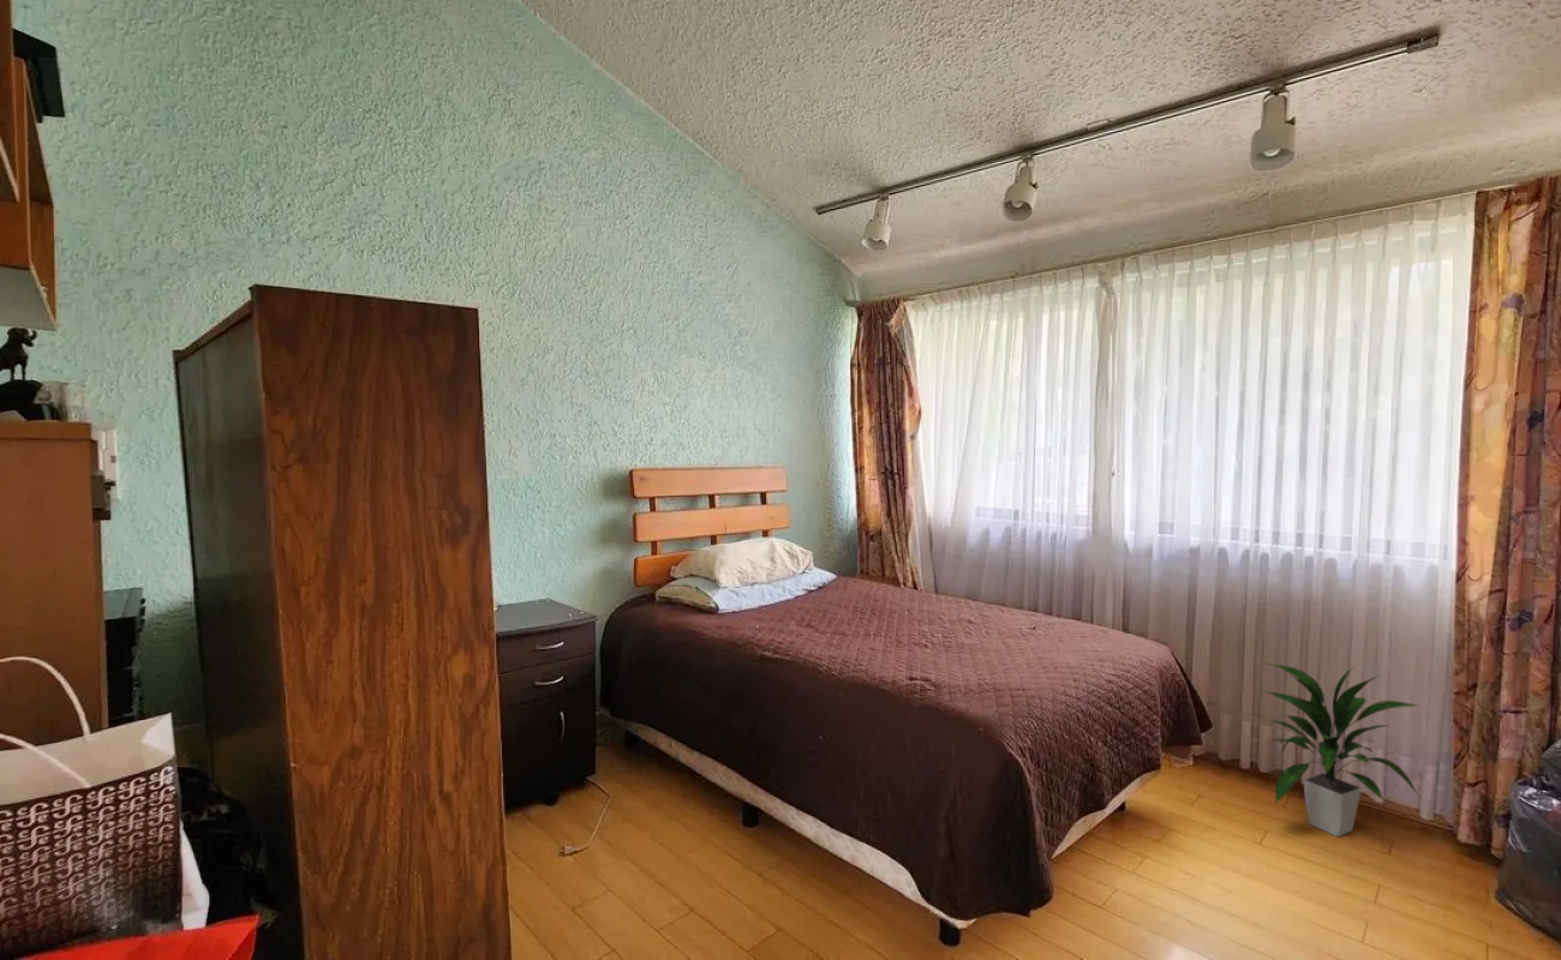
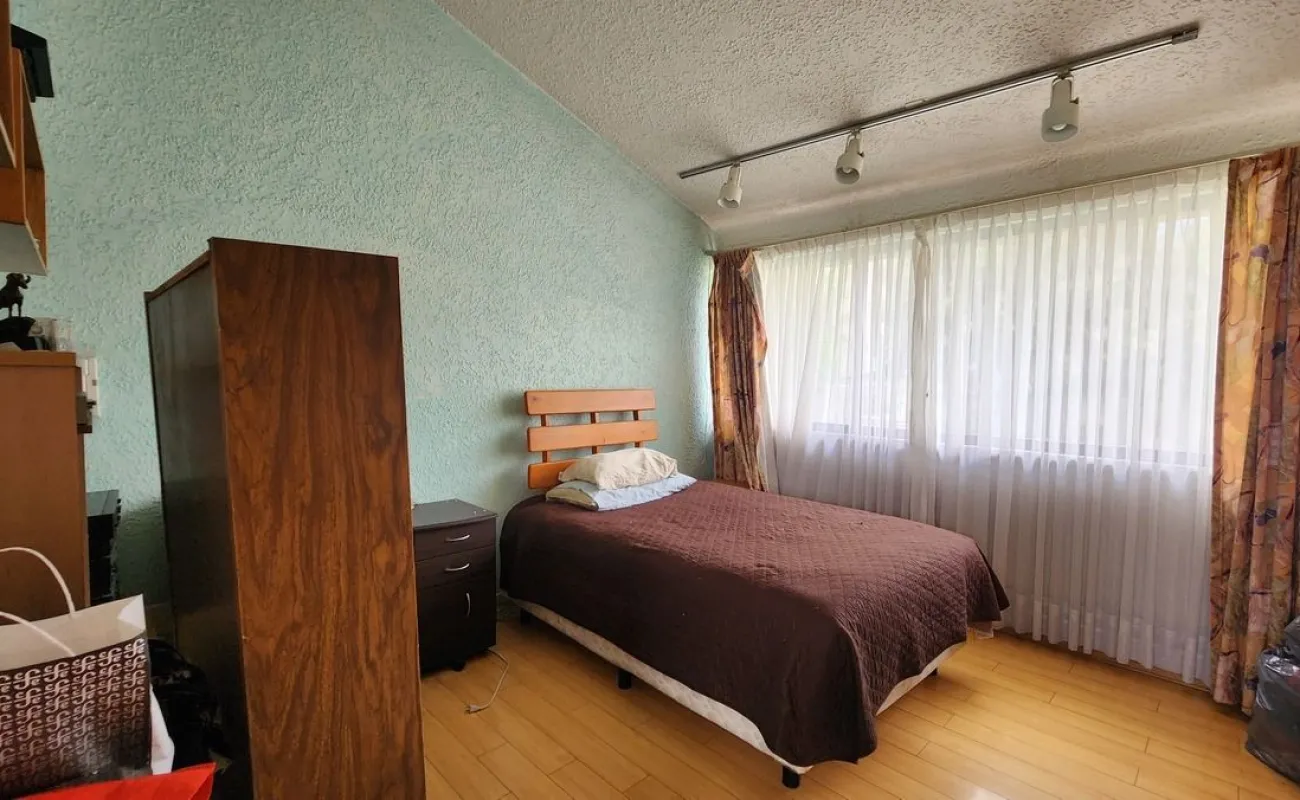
- indoor plant (1326, 744)
